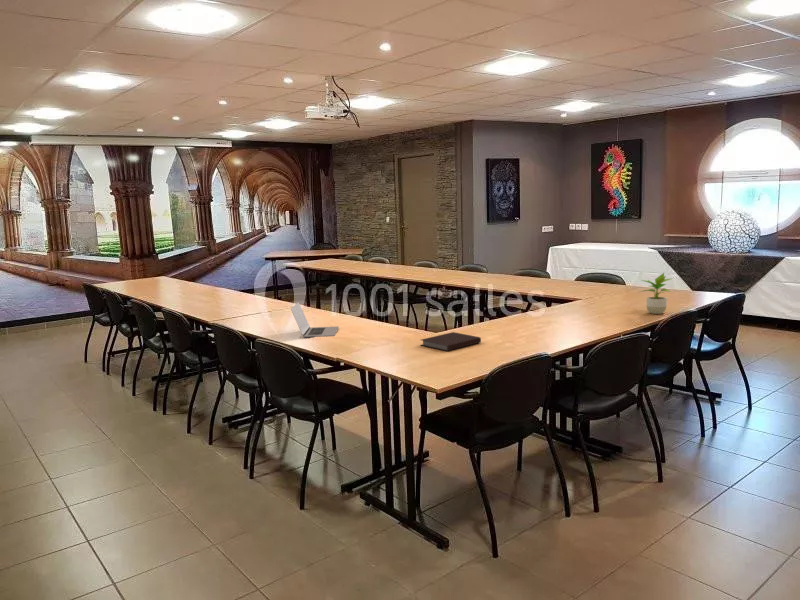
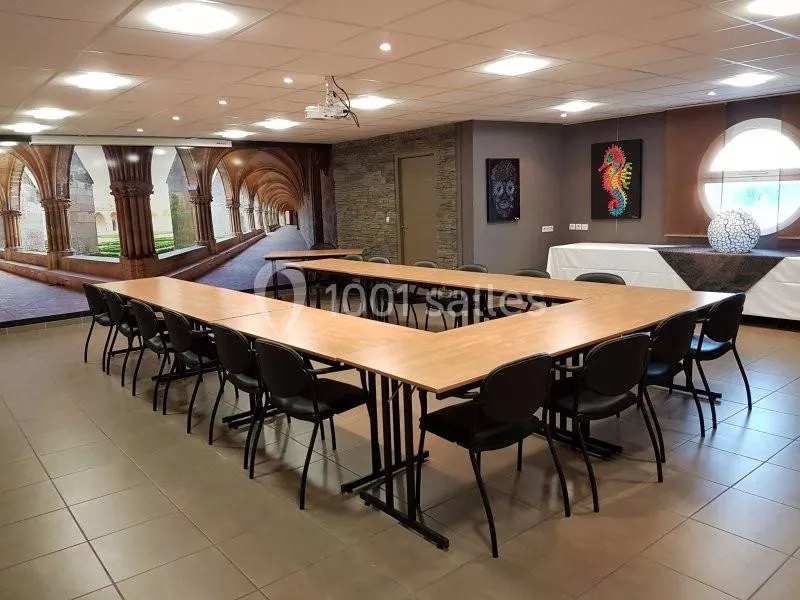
- laptop (315, 327)
- notebook (450, 341)
- potted plant (656, 292)
